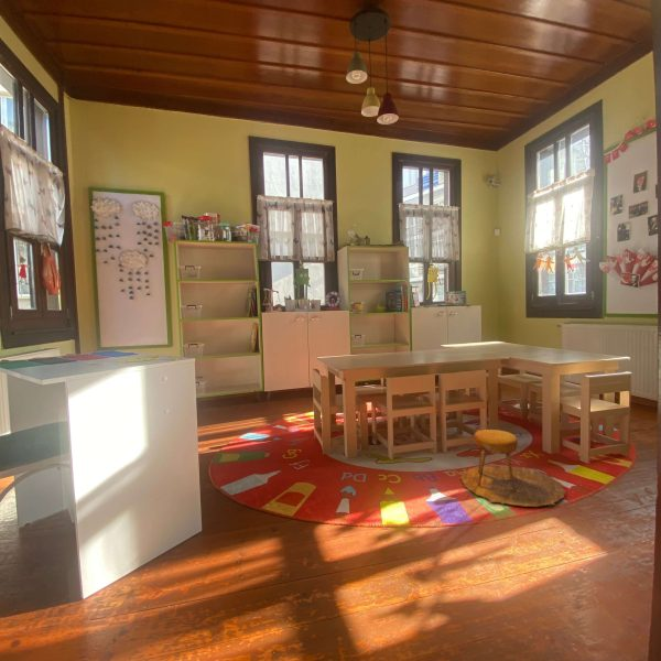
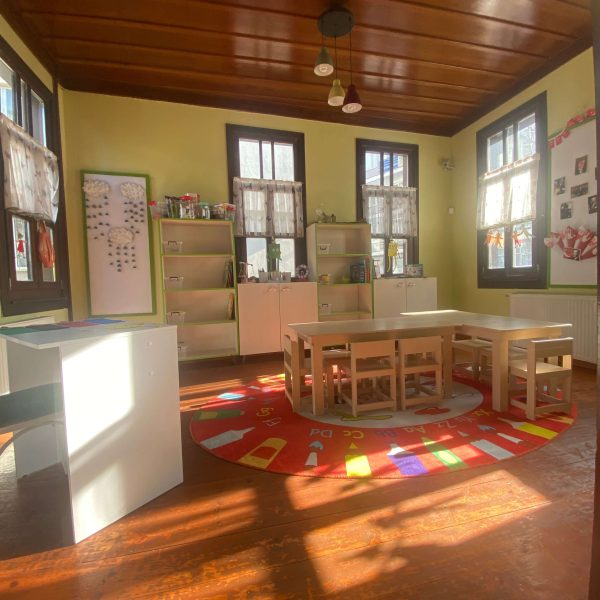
- stool (510, 459)
